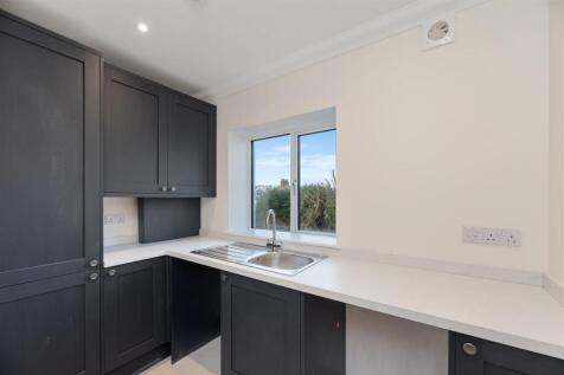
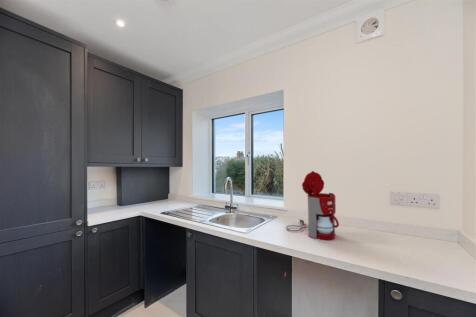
+ coffee maker (308, 201)
